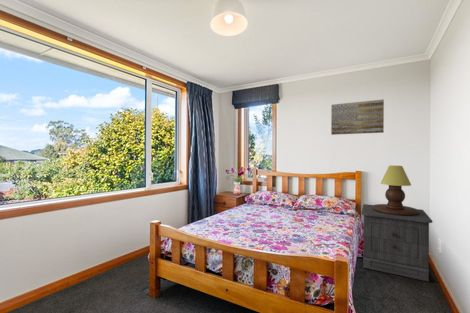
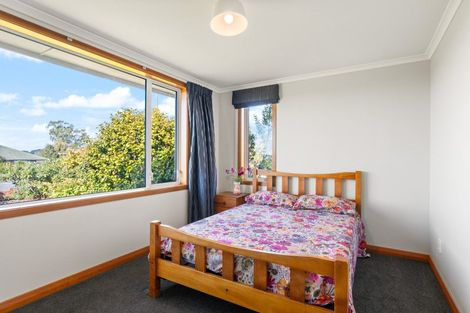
- table lamp (395, 188)
- nightstand (393, 238)
- wall art (356, 118)
